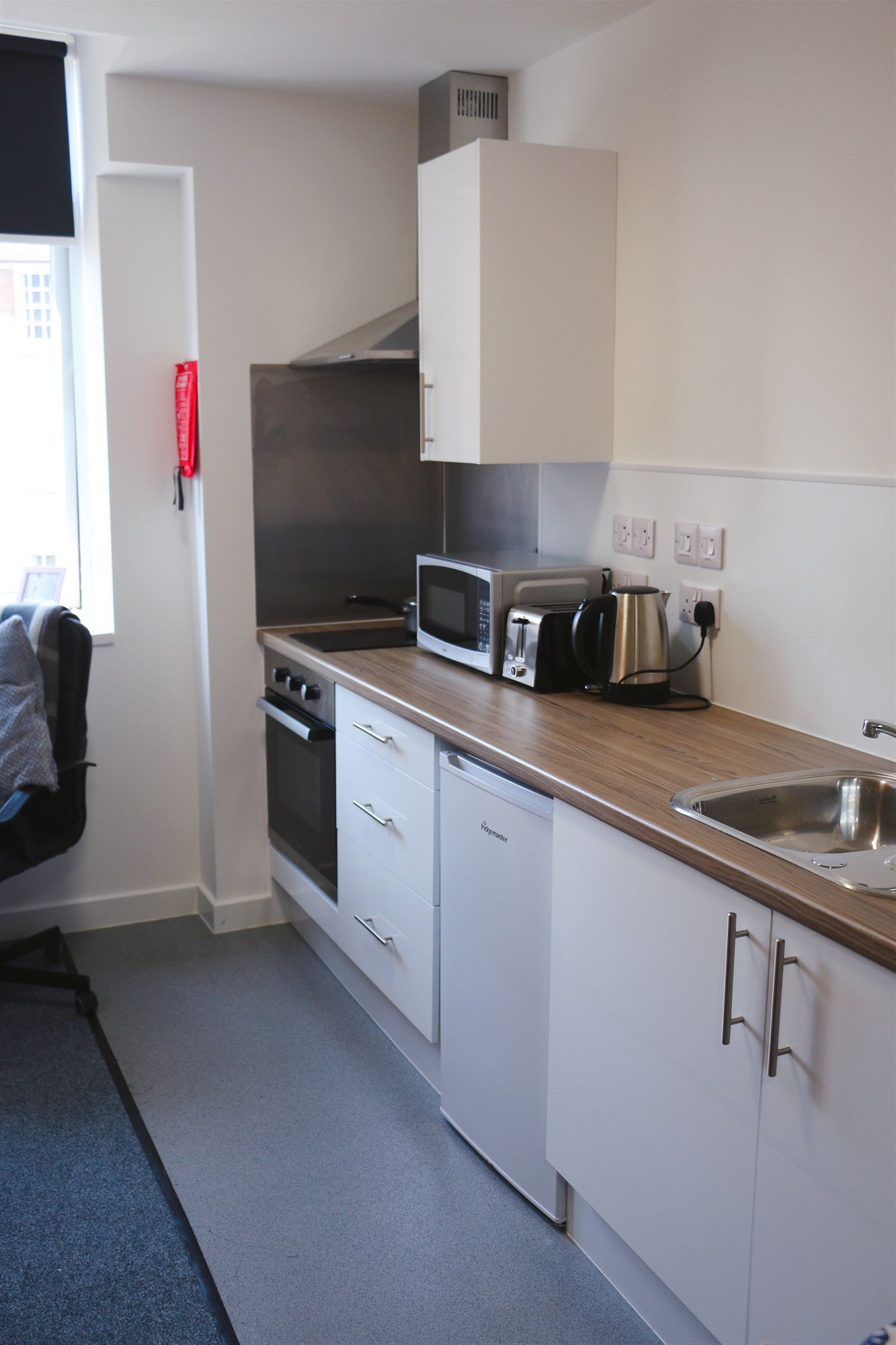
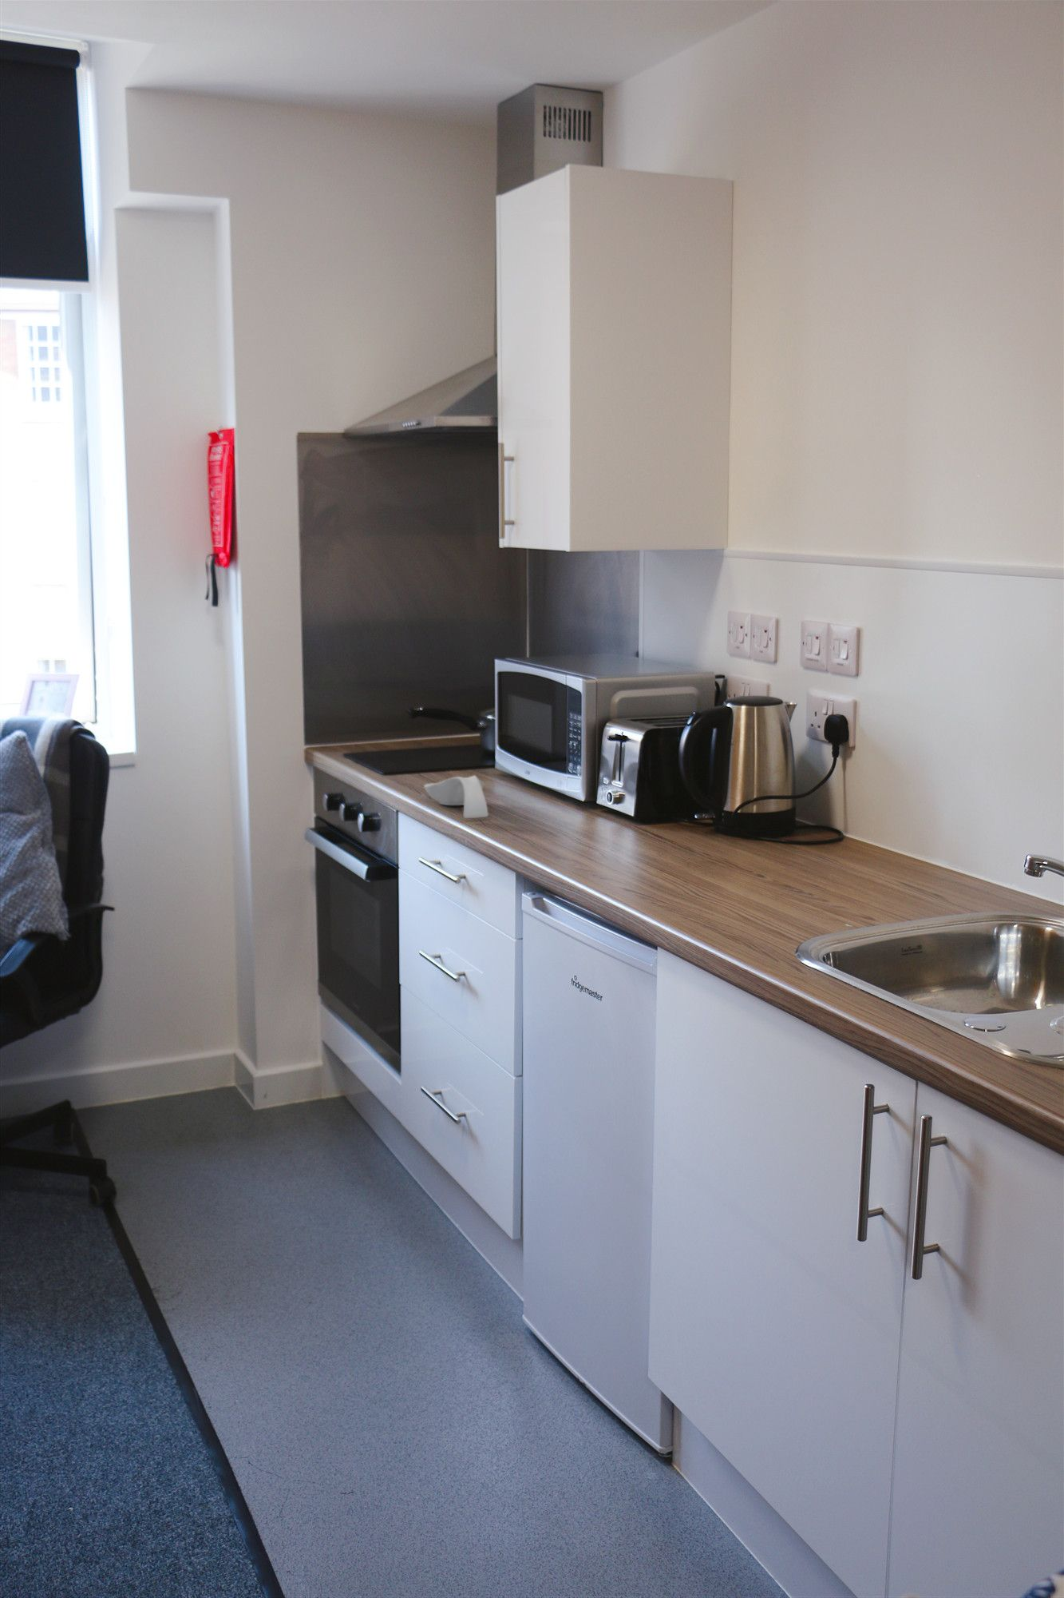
+ spoon rest (462, 789)
